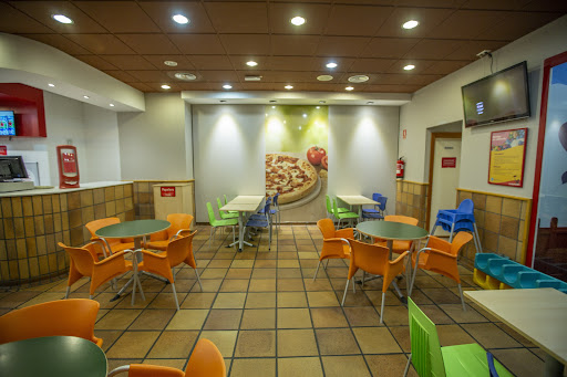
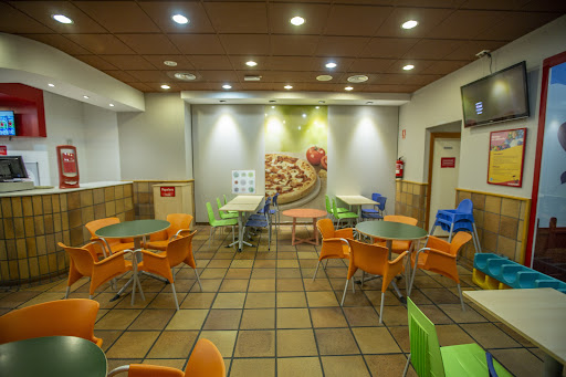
+ wall art (243, 181)
+ dining table (313, 227)
